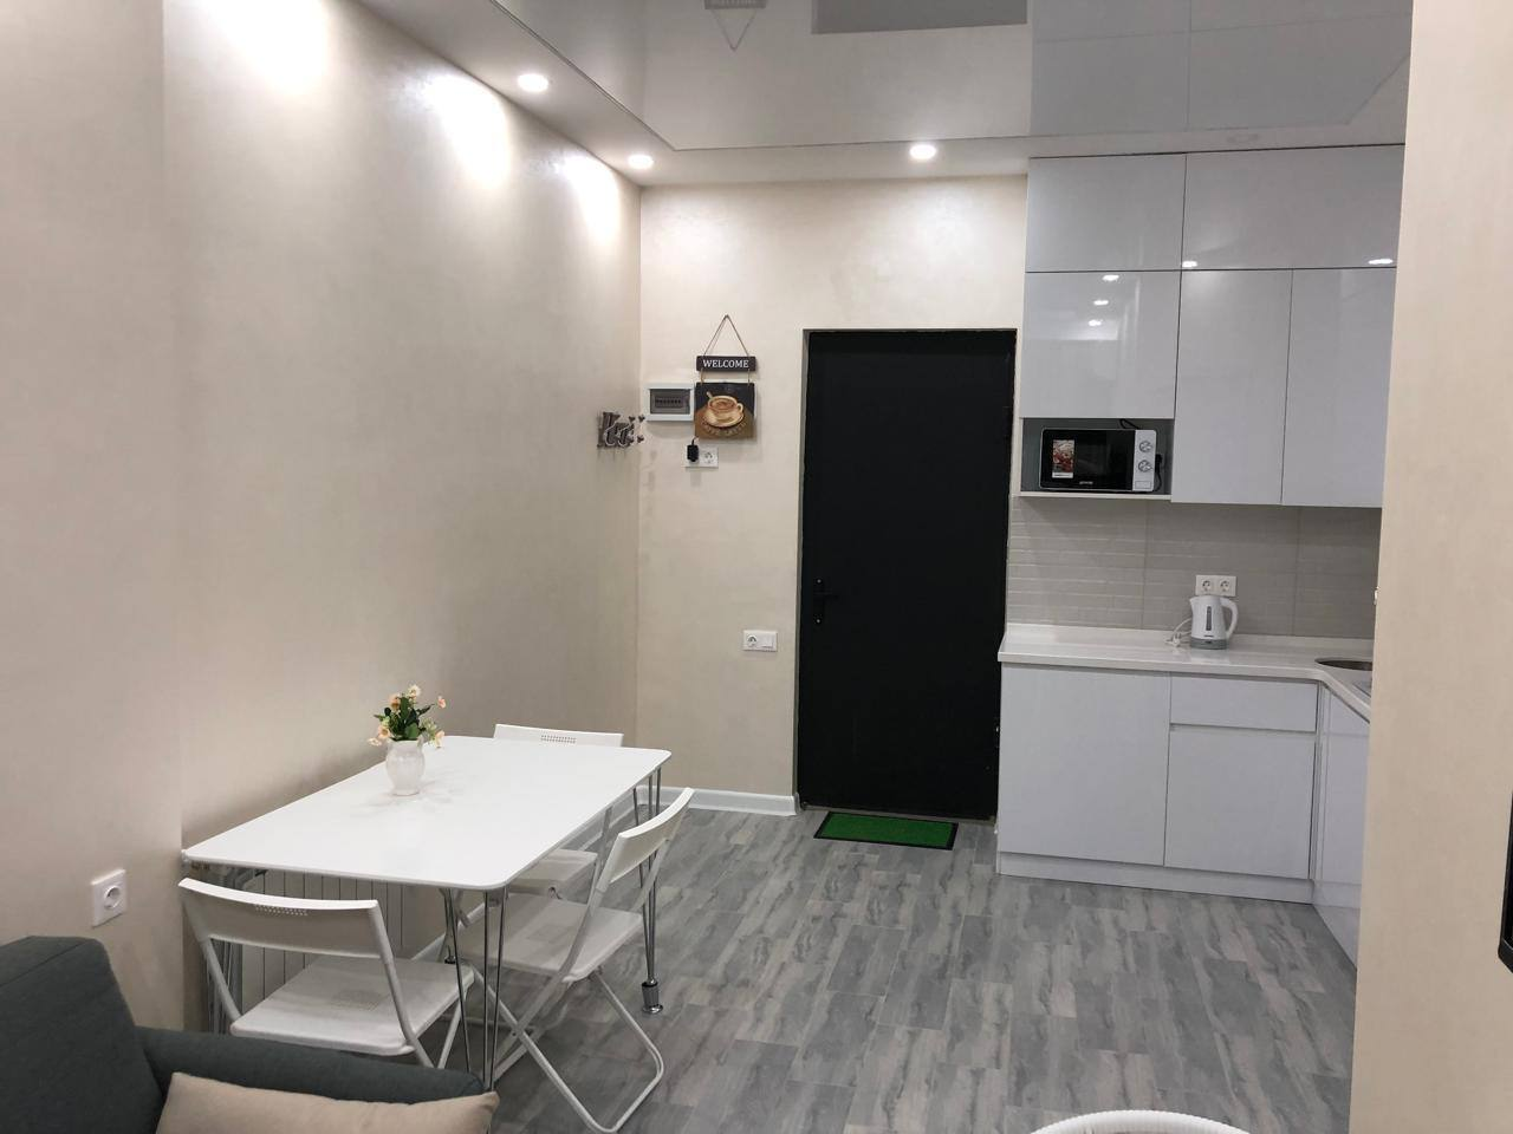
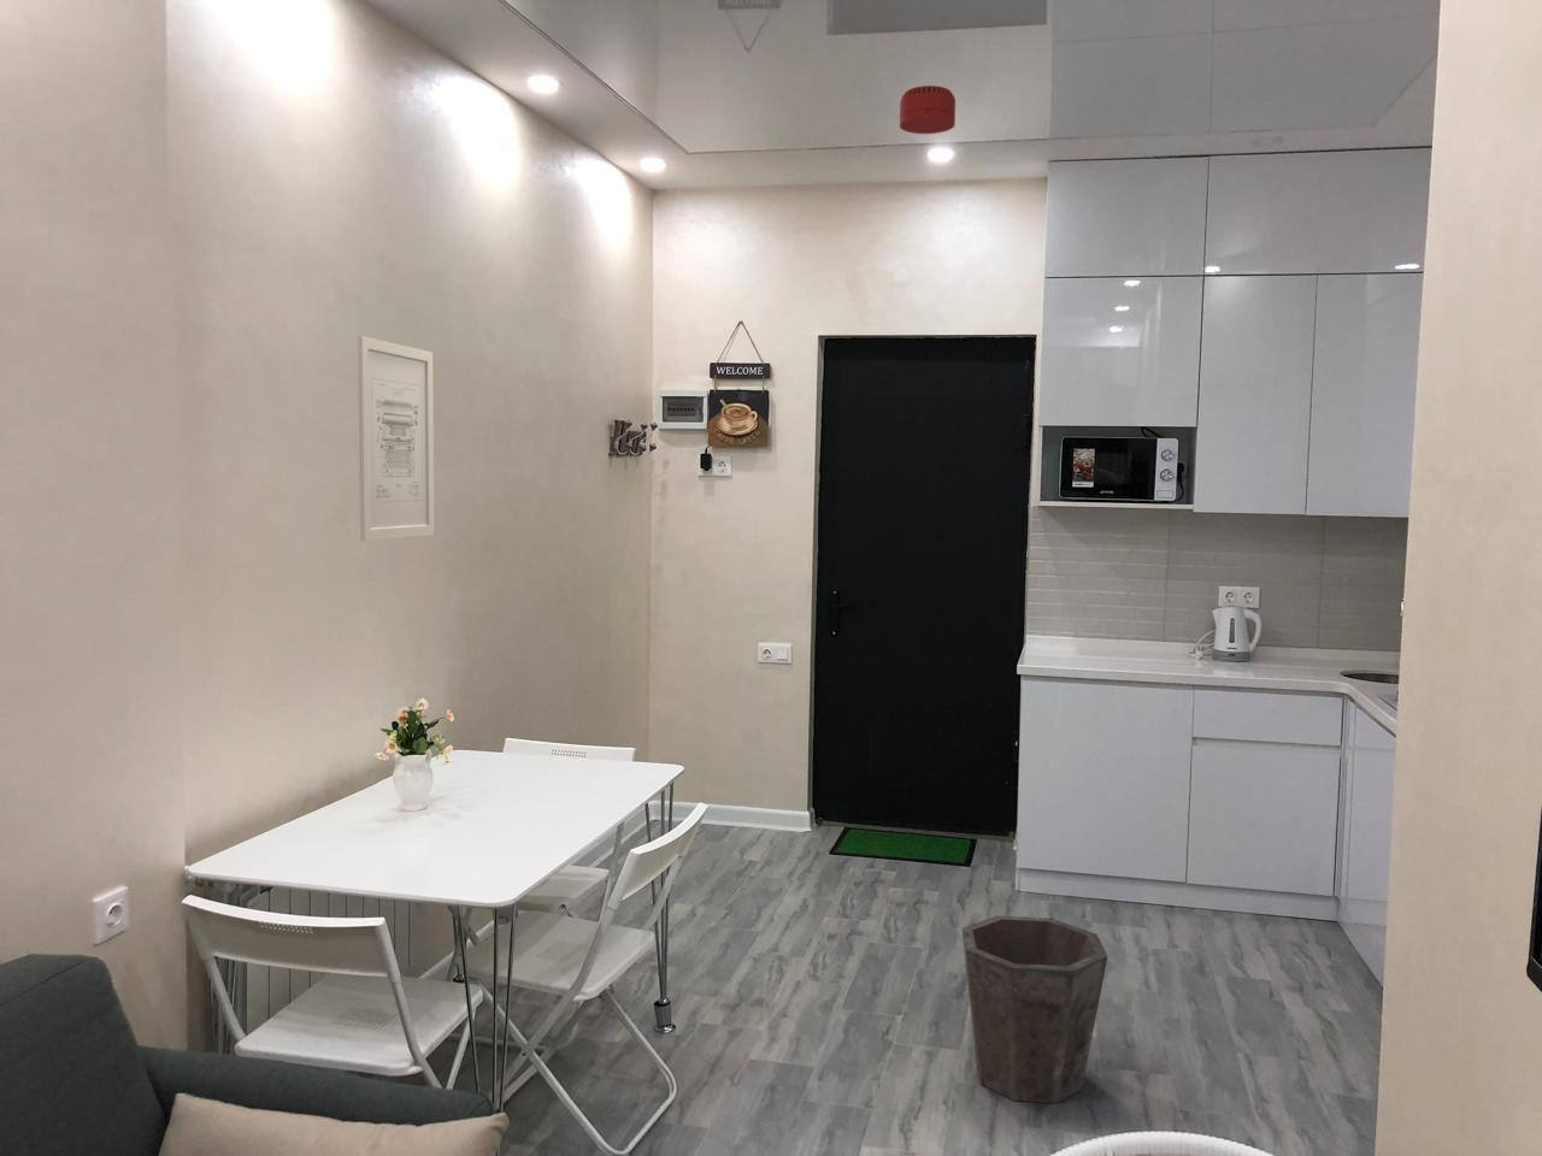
+ wall art (397, 441)
+ waste bin (1030, 1009)
+ smoke detector (926, 108)
